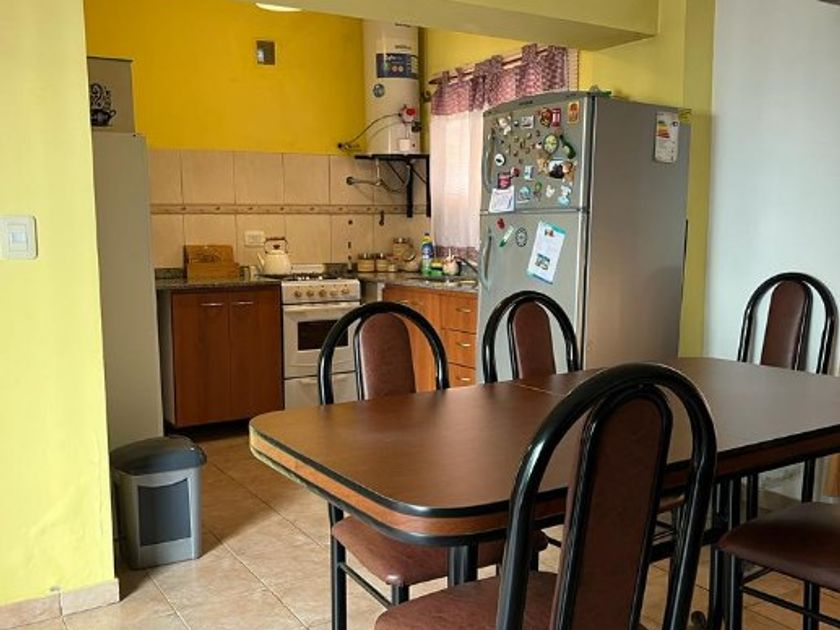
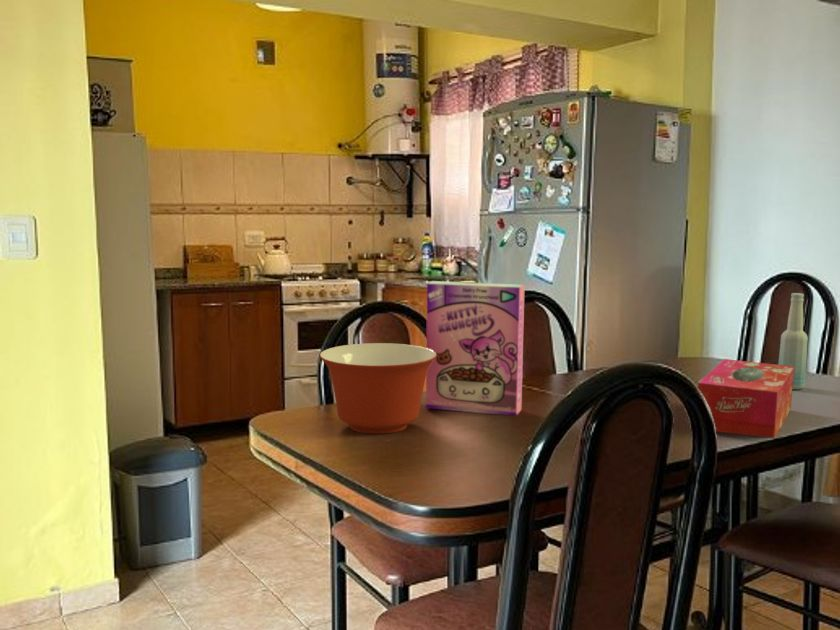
+ tissue box (746, 396)
+ mixing bowl (378, 389)
+ bottle (794, 340)
+ cereal box (474, 346)
